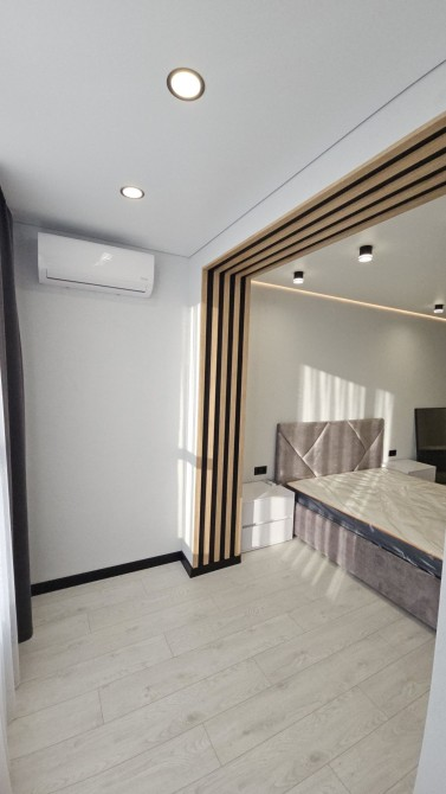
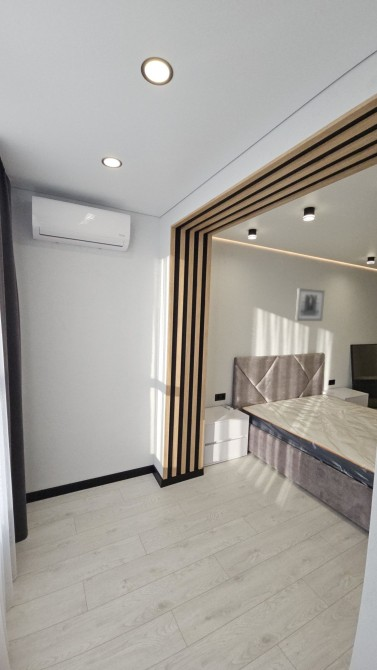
+ wall art (310, 305)
